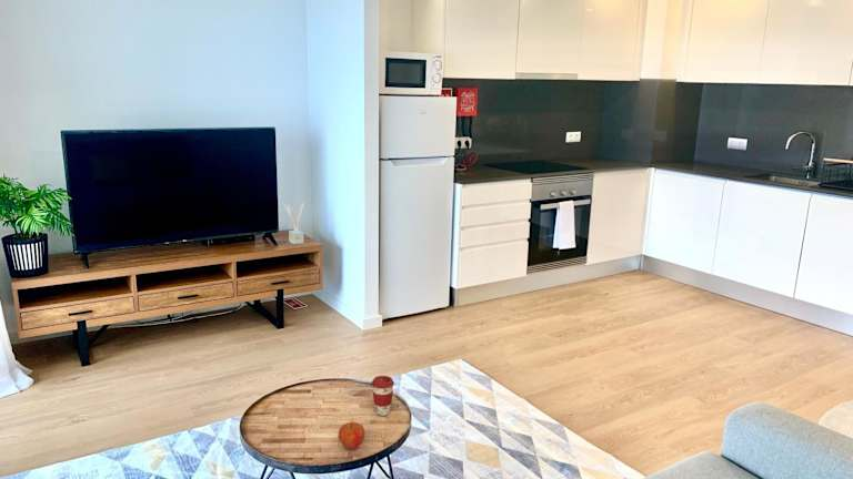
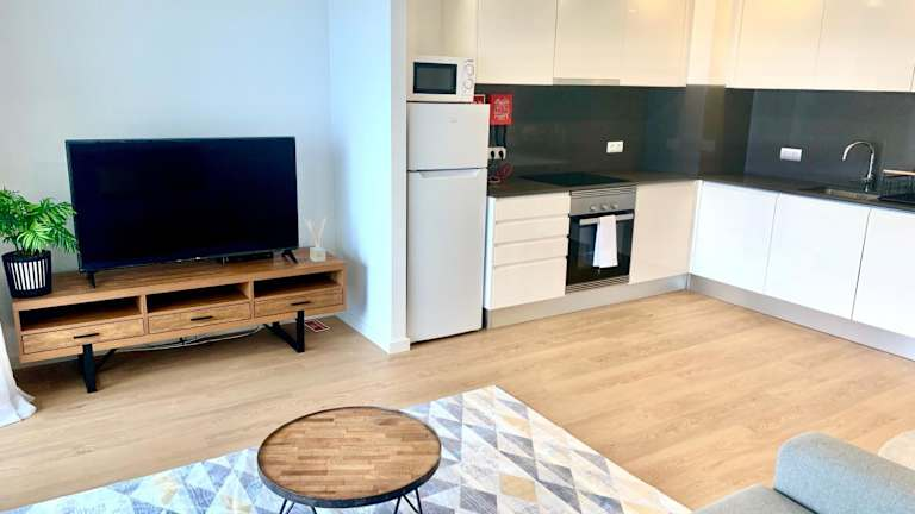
- apple (351, 435)
- coffee cup (382, 396)
